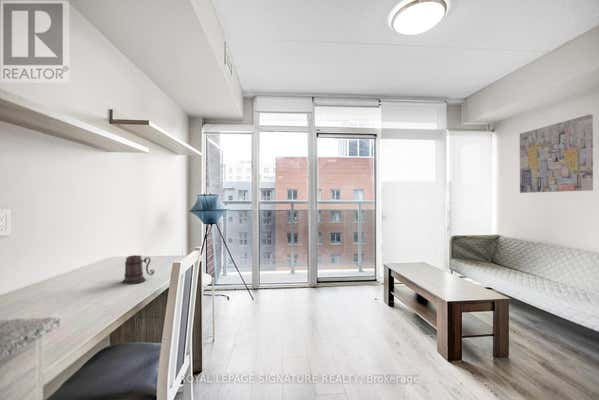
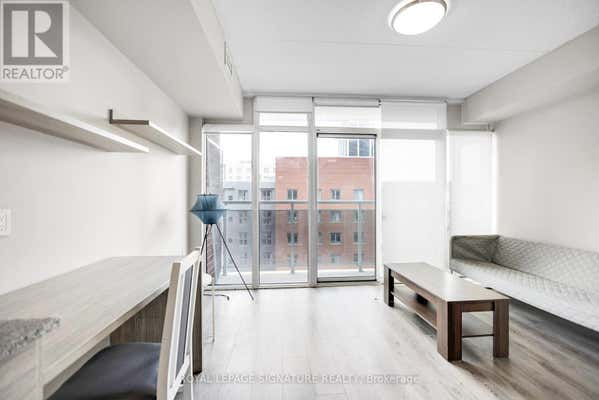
- wall art (551, 158)
- mug (138, 267)
